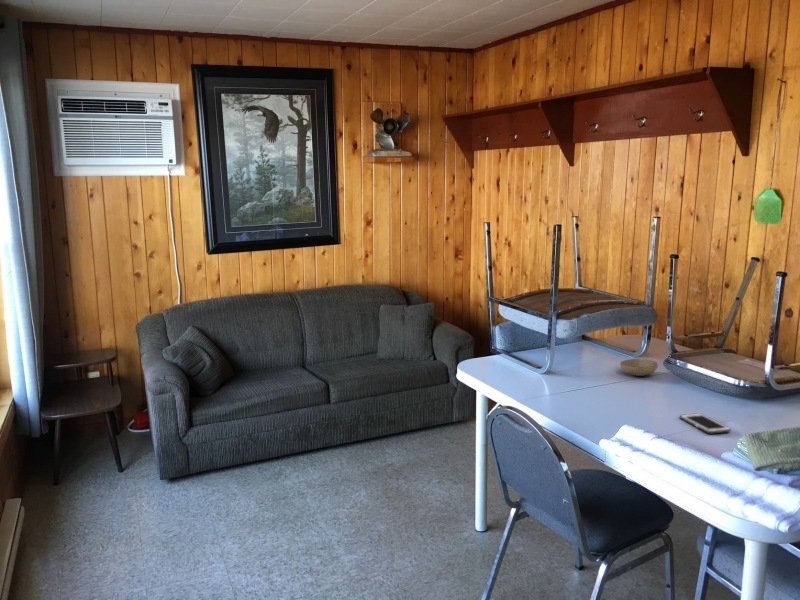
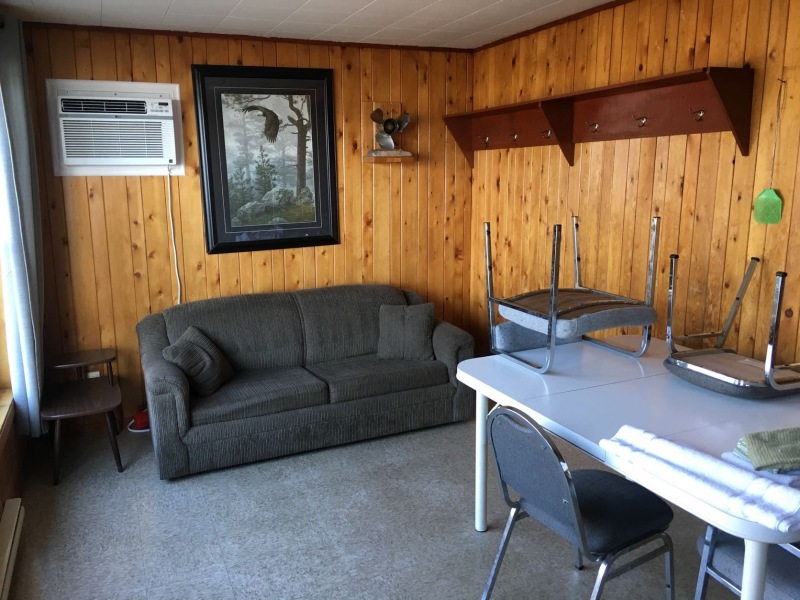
- cell phone (704, 423)
- bowl (638, 368)
